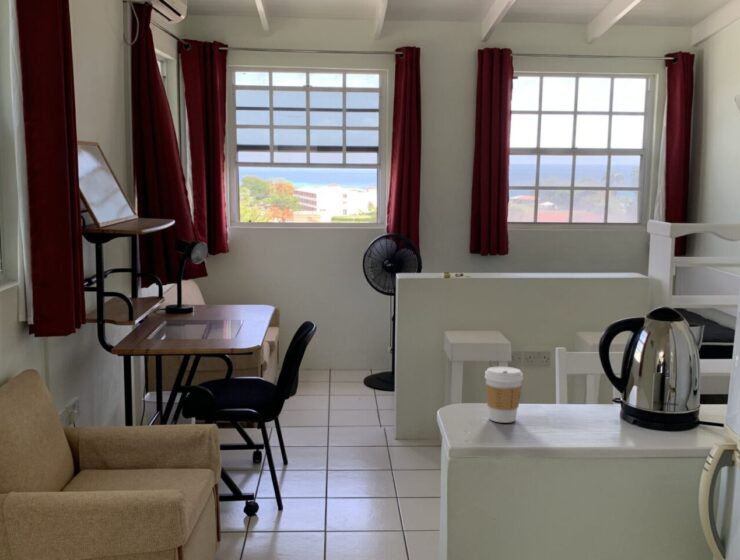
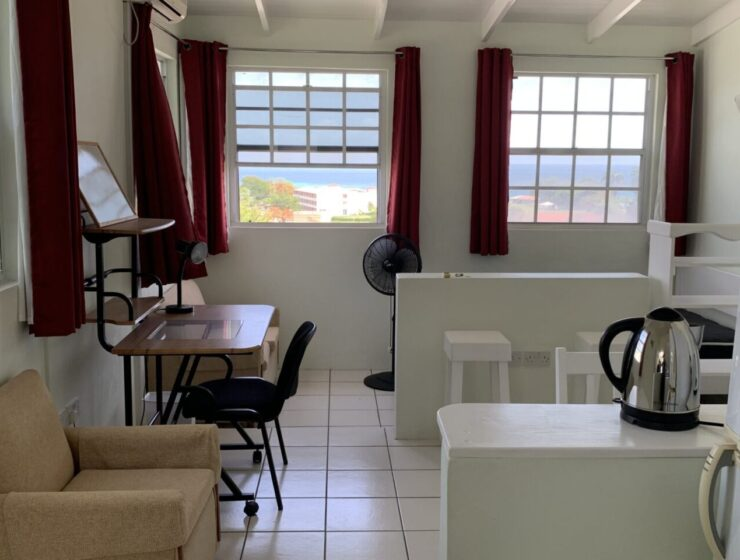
- coffee cup (503, 393)
